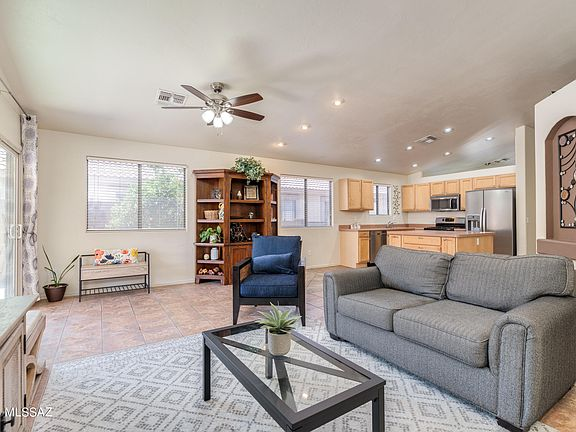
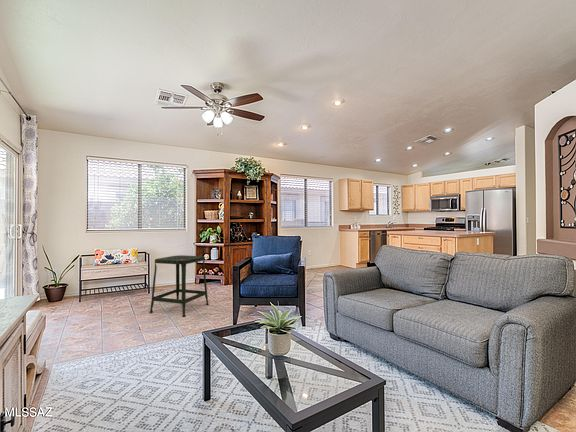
+ stool (179, 283)
